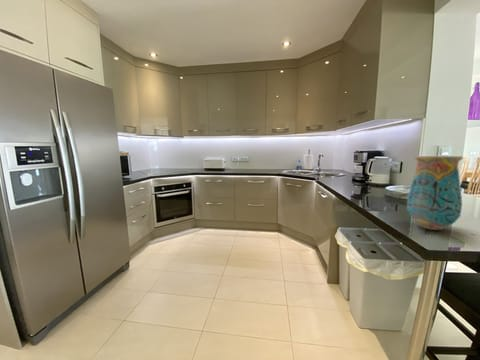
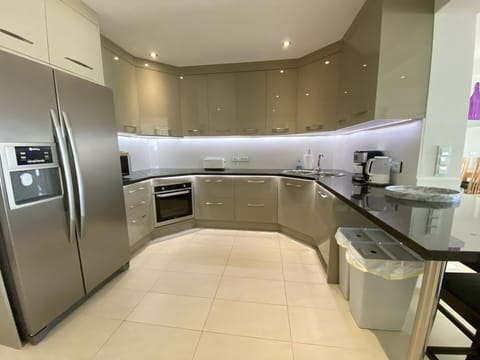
- vase (434, 192)
